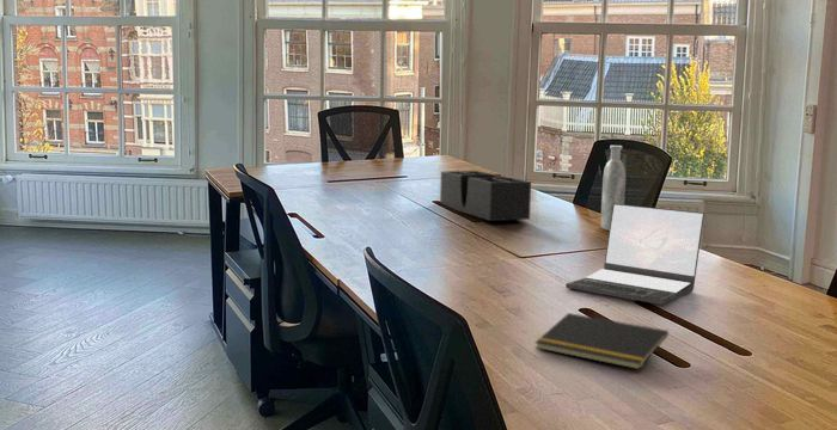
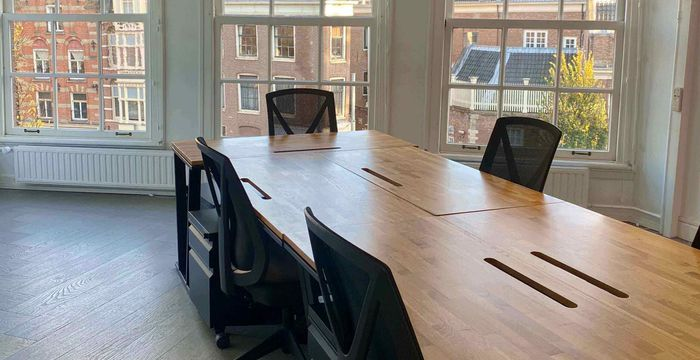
- desk organizer (482, 194)
- bottle (613, 188)
- laptop (635, 250)
- notepad (600, 338)
